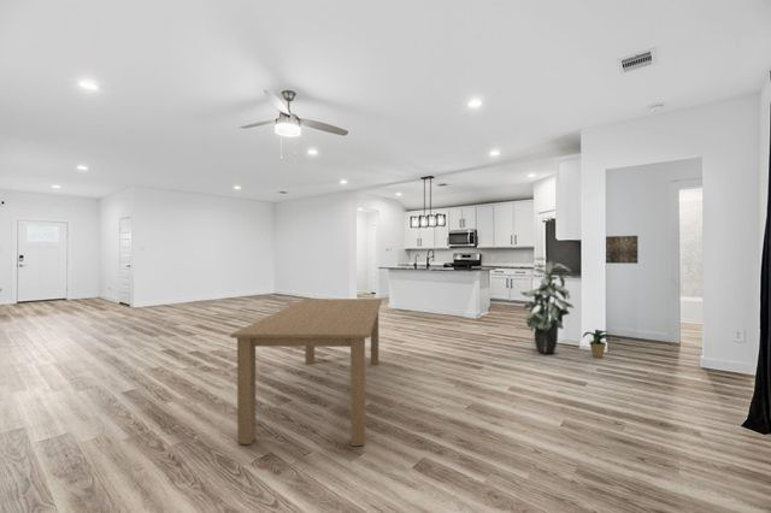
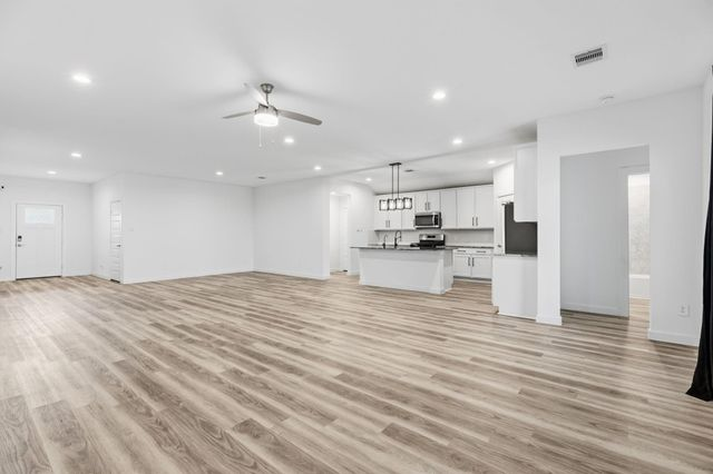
- potted plant (598, 343)
- dining table (328, 346)
- indoor plant (545, 305)
- wall art (620, 249)
